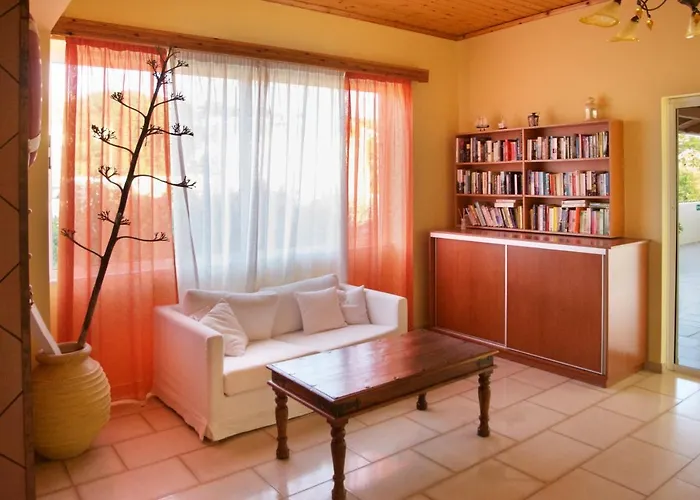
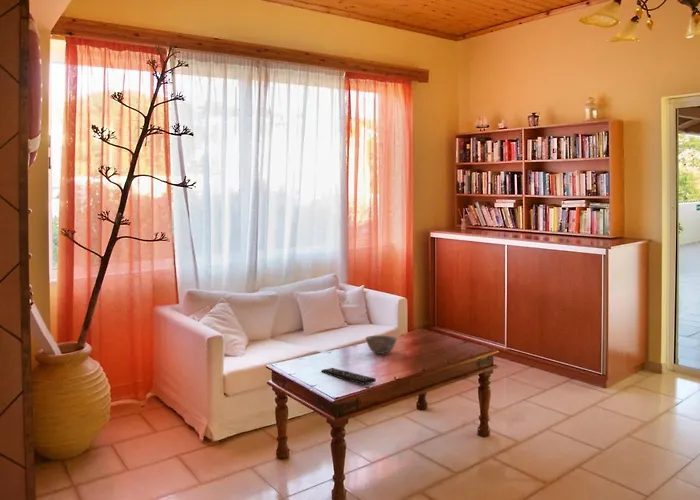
+ remote control (347, 375)
+ bowl (381, 345)
